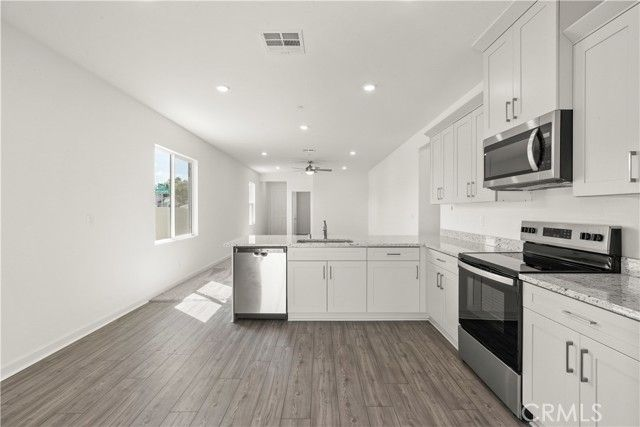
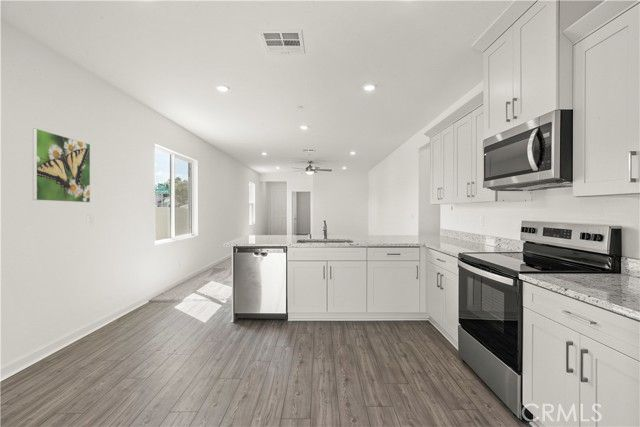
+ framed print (64, 169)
